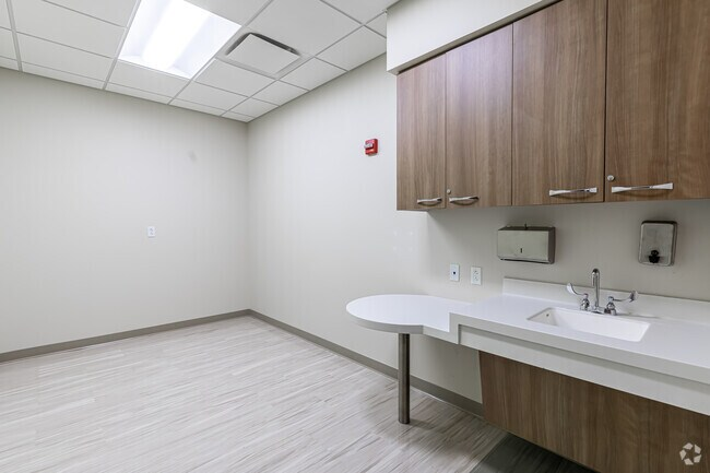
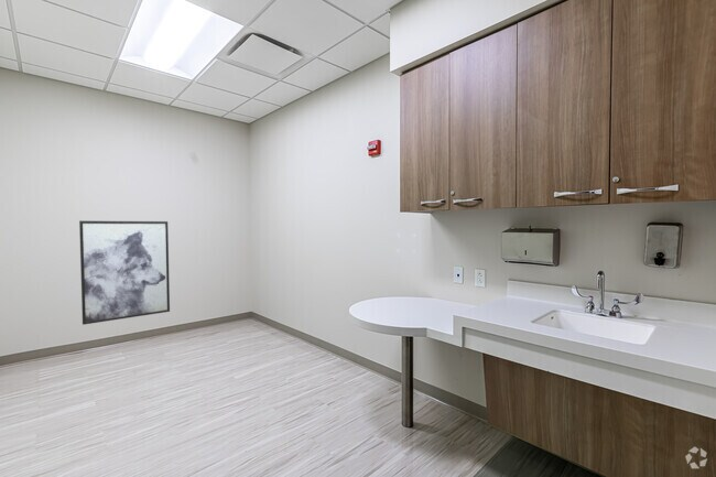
+ wall art (128, 269)
